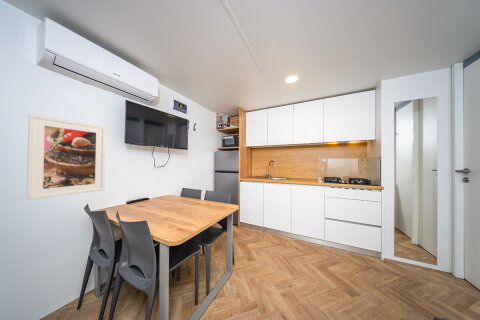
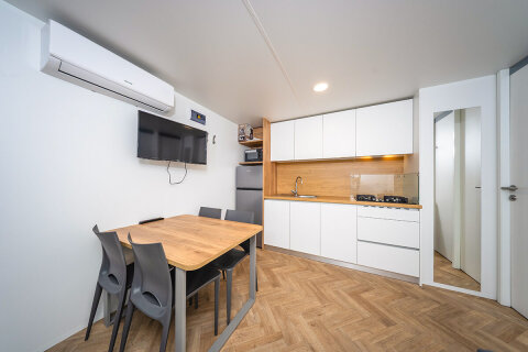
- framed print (72, 157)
